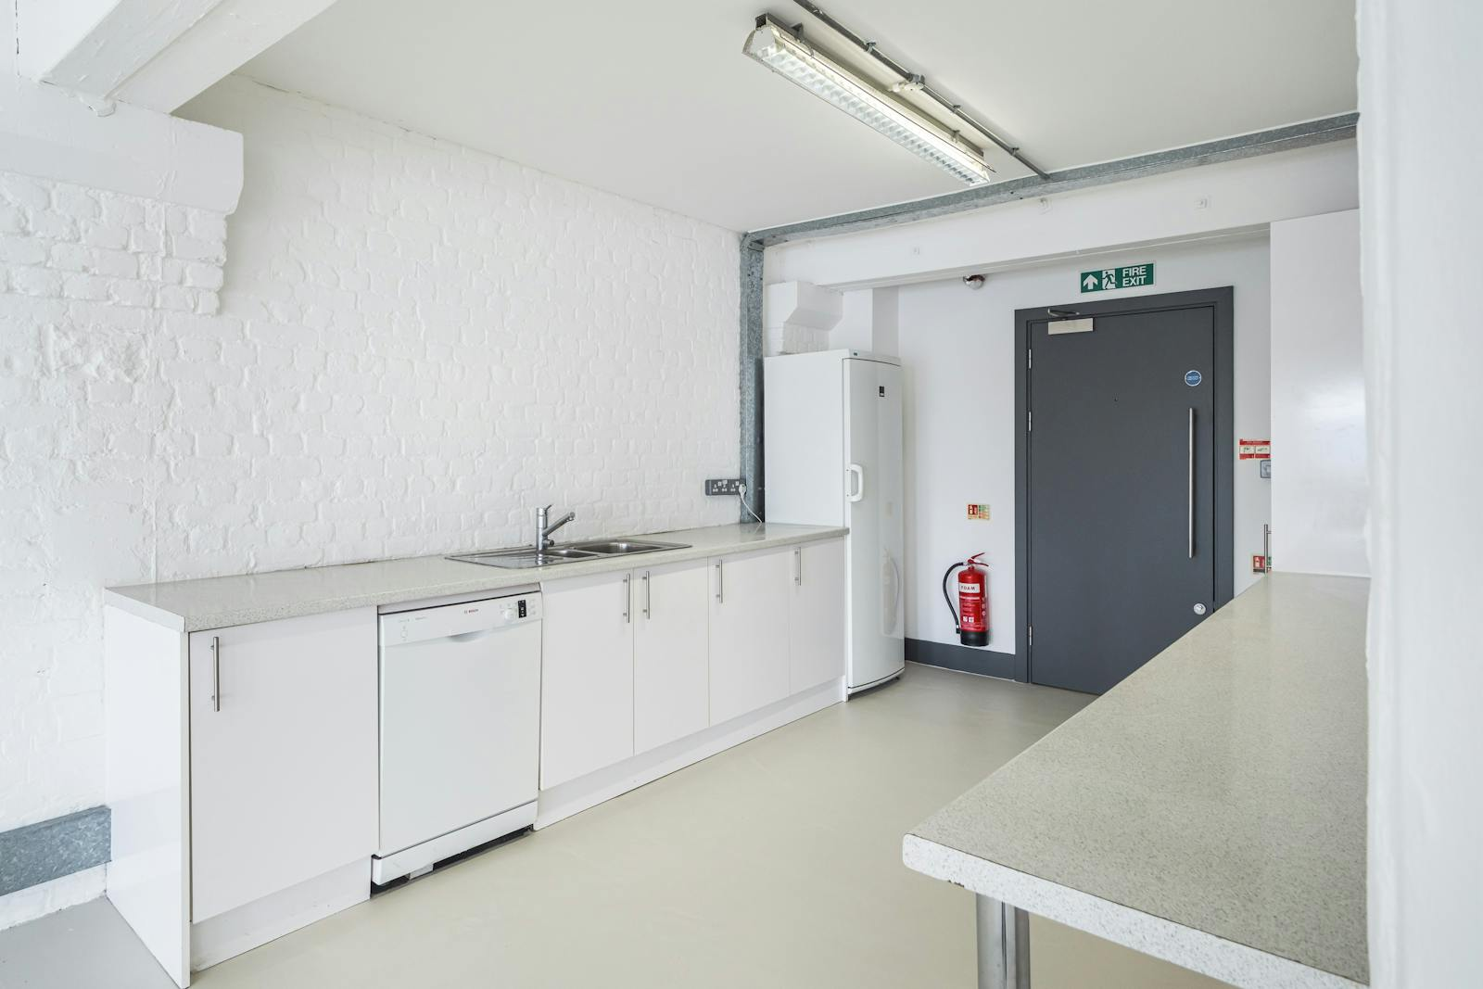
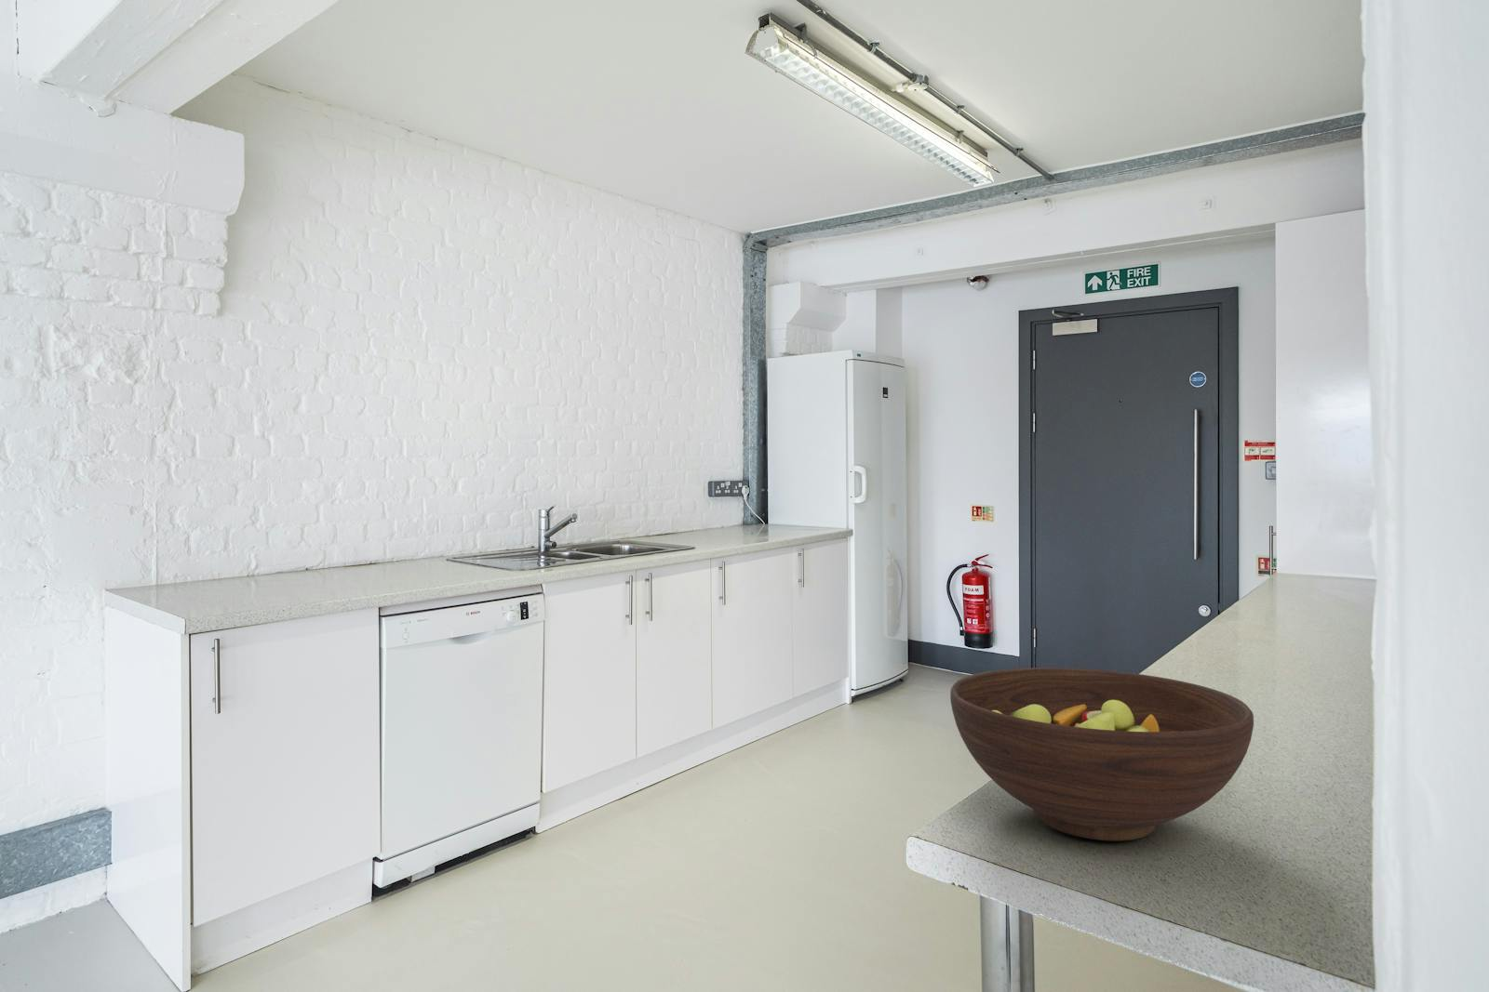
+ fruit bowl (1092, 758)
